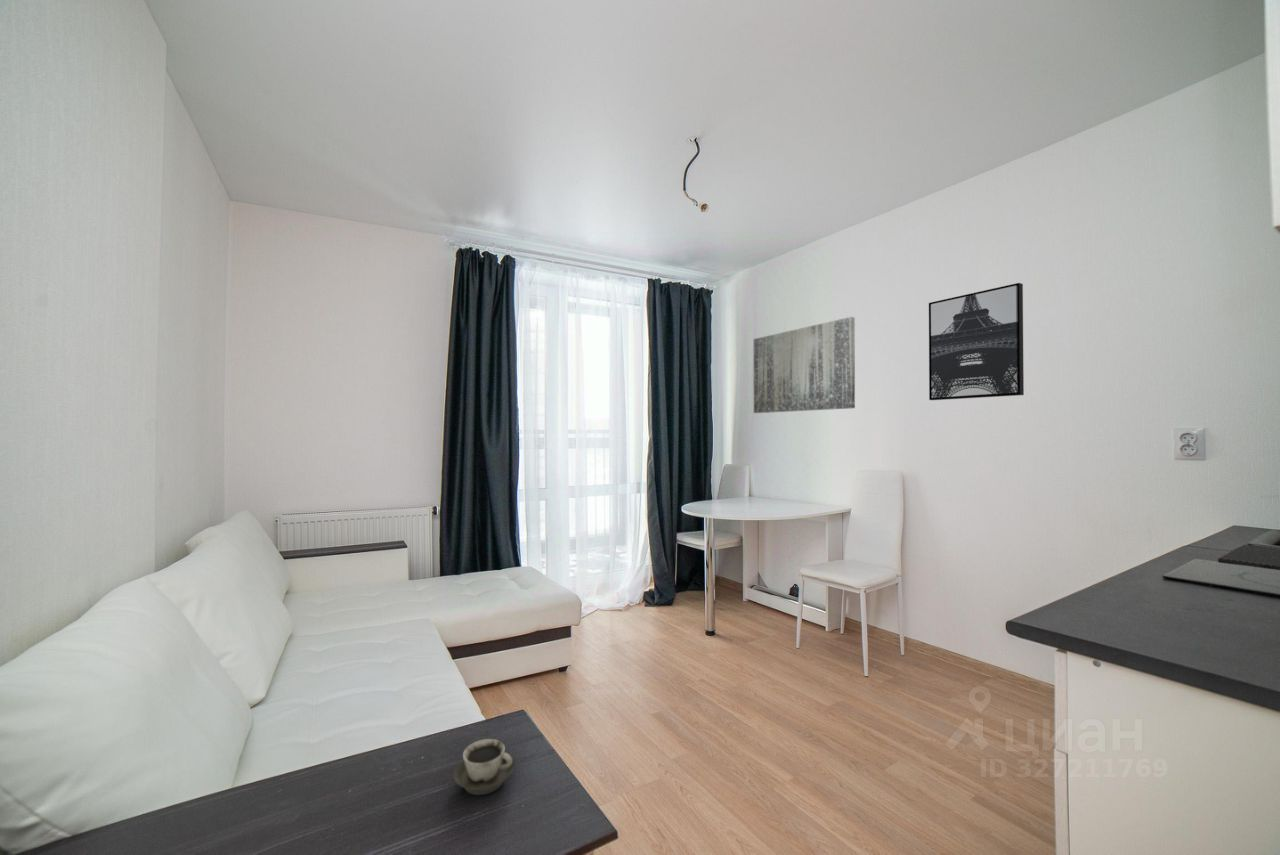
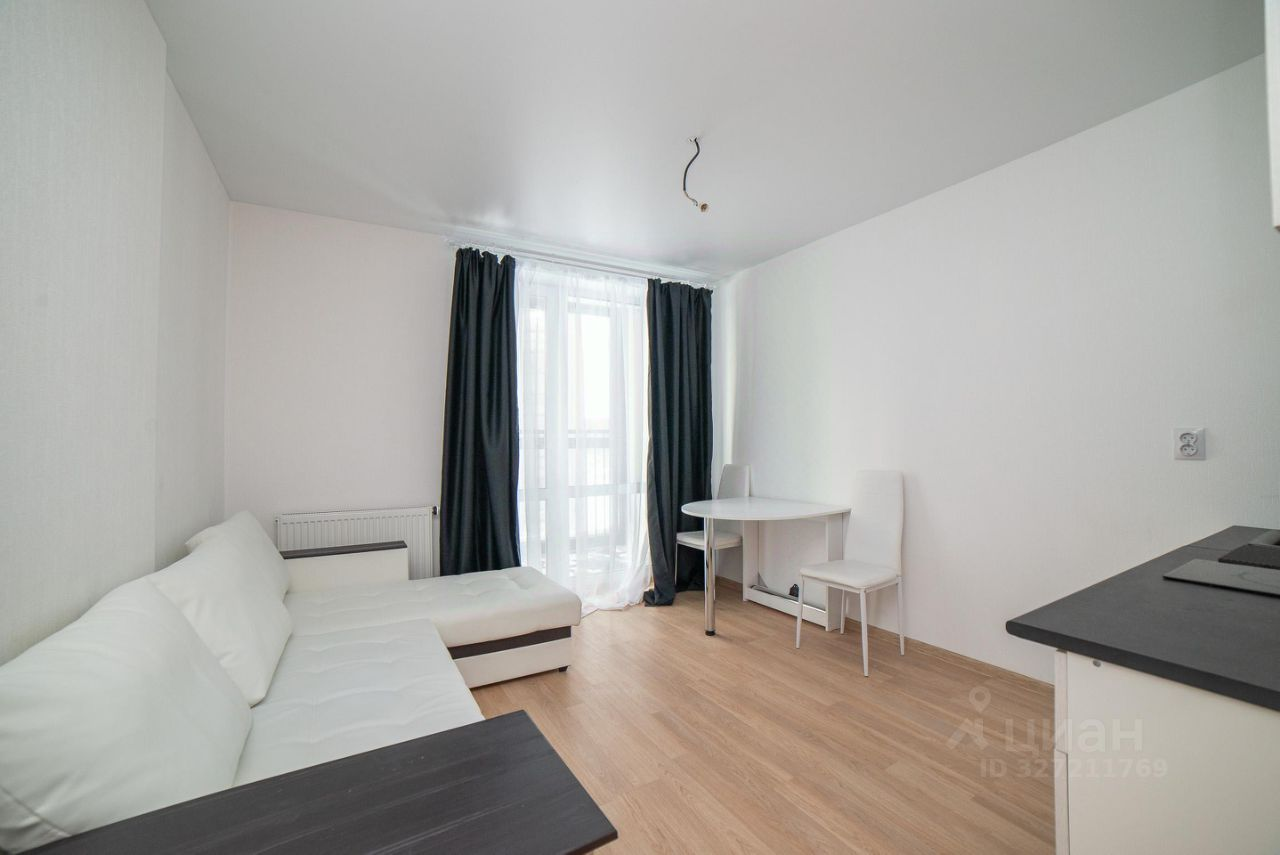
- wall art (972, 345)
- cup (484, 766)
- wall art (798, 370)
